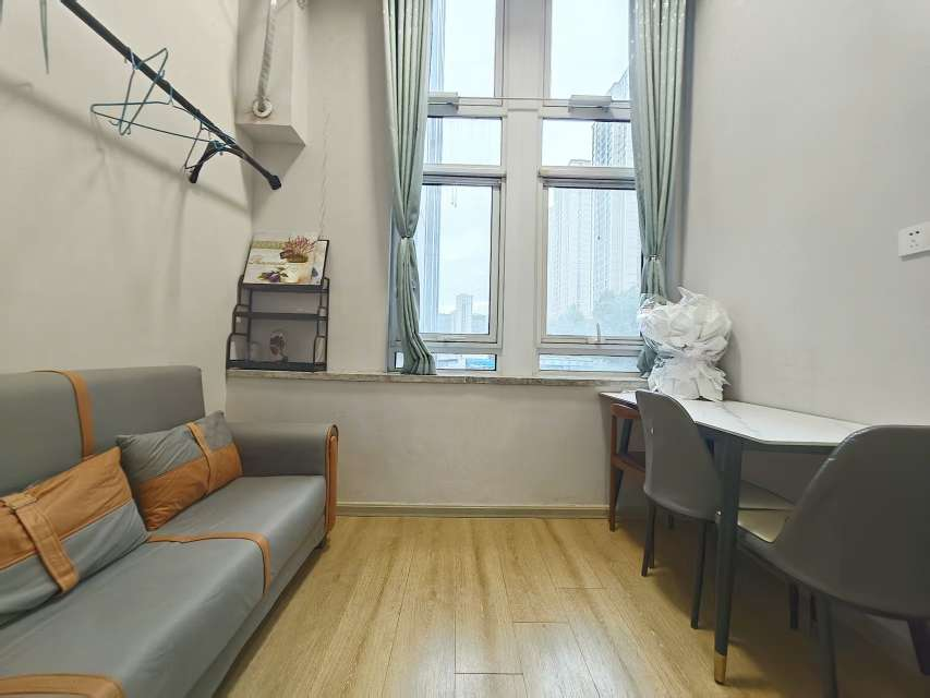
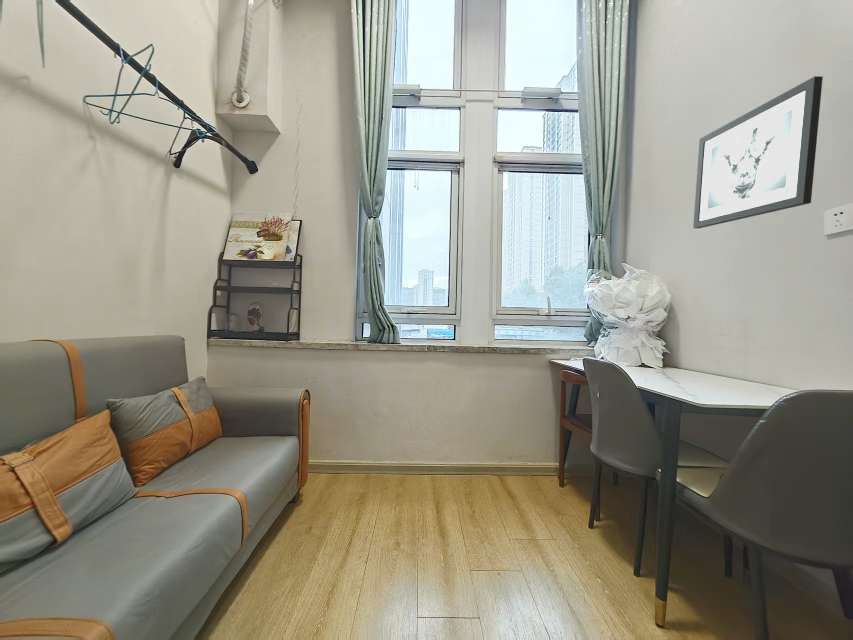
+ wall art (746, 165)
